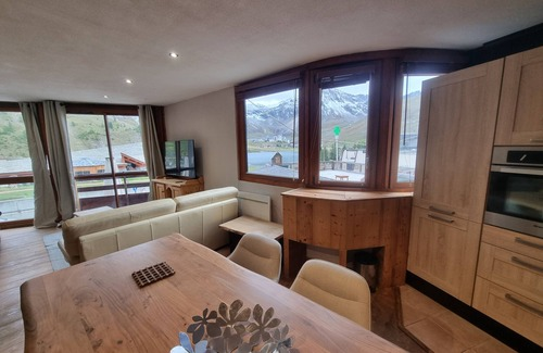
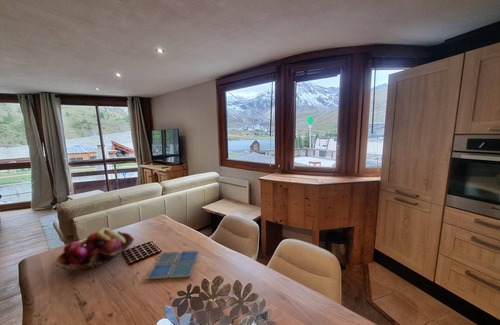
+ fruit basket (99, 245)
+ drink coaster (175, 264)
